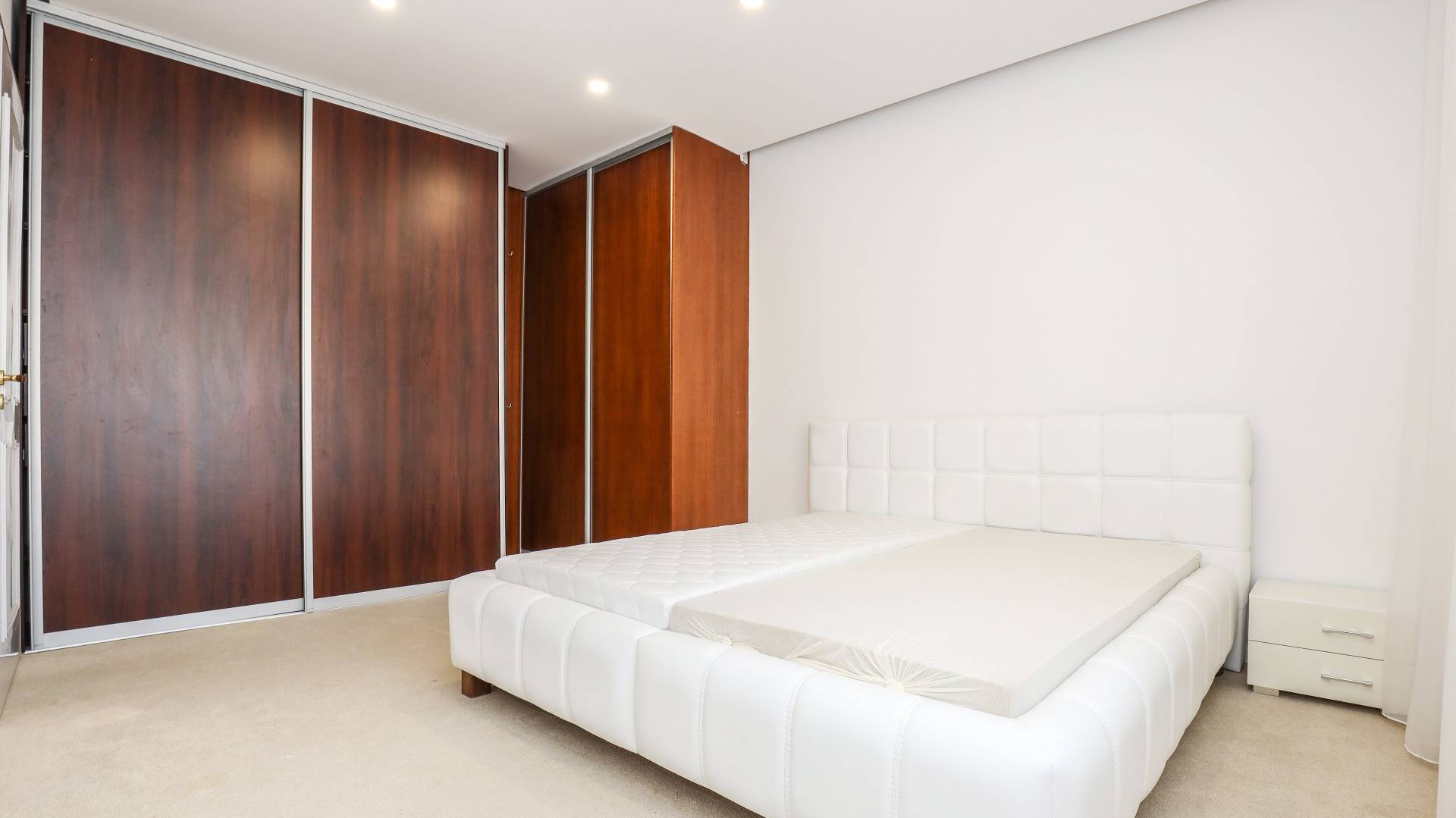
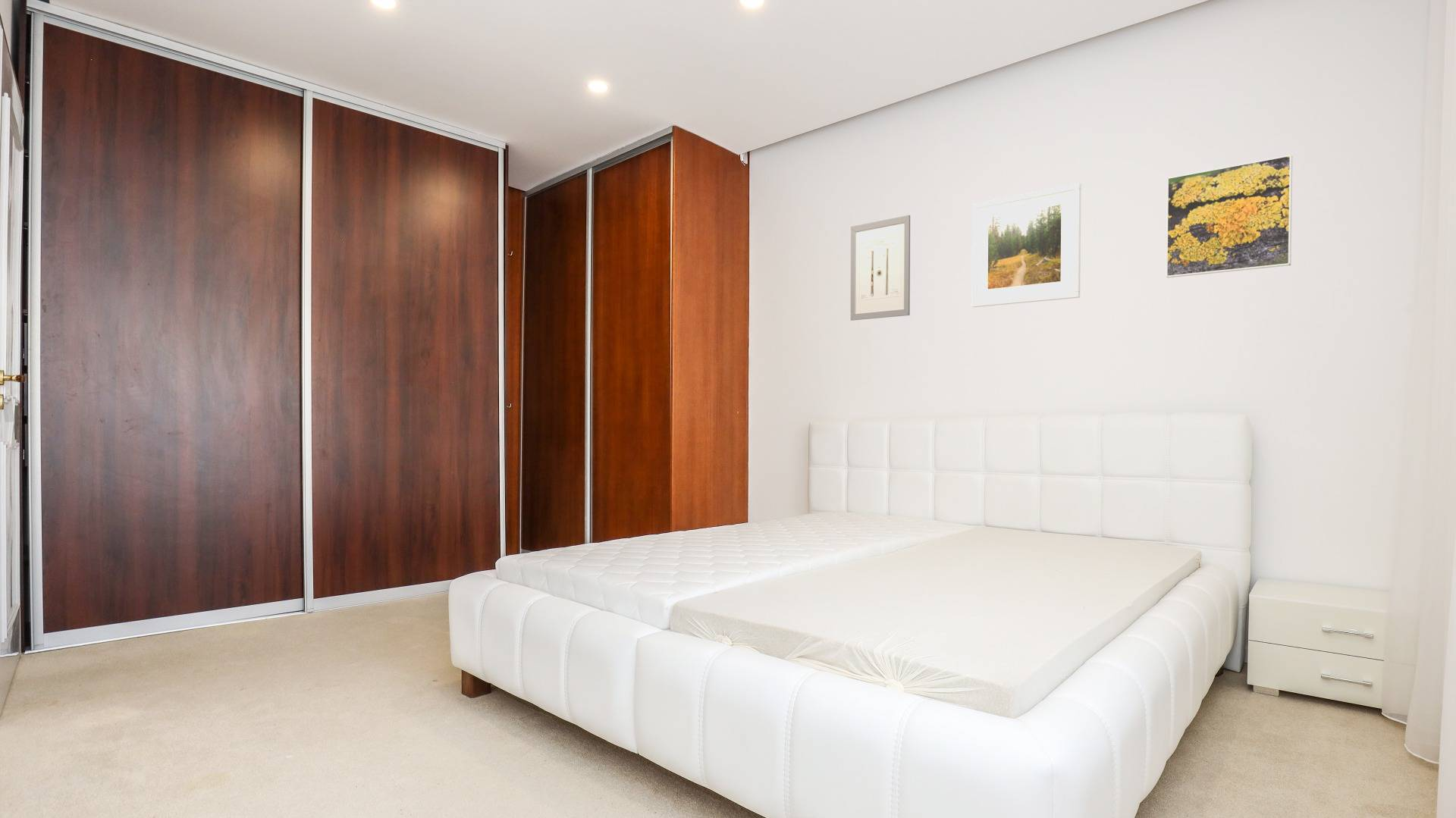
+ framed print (1023, 248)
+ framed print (1226, 219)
+ wall art (879, 269)
